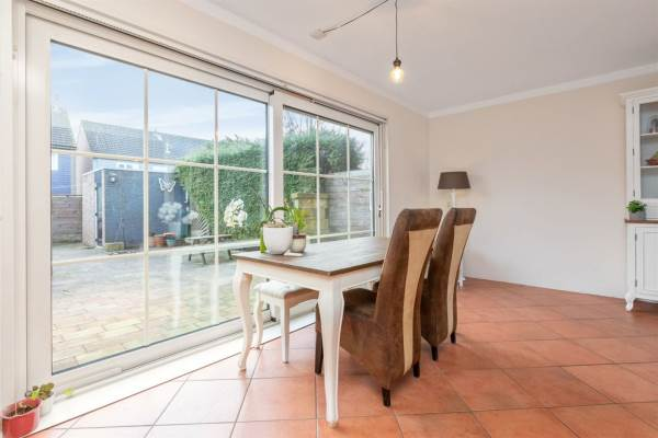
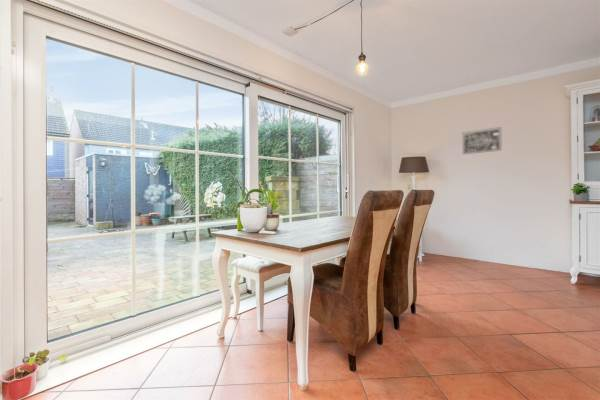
+ wall art (481, 141)
